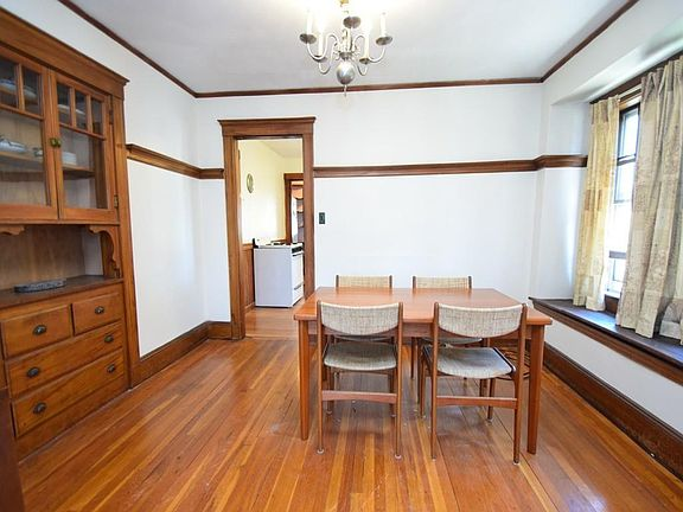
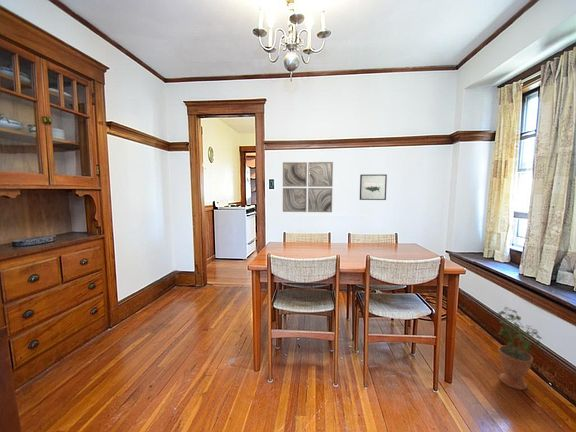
+ wall art (373, 187)
+ potted plant (514, 346)
+ wall art (306, 186)
